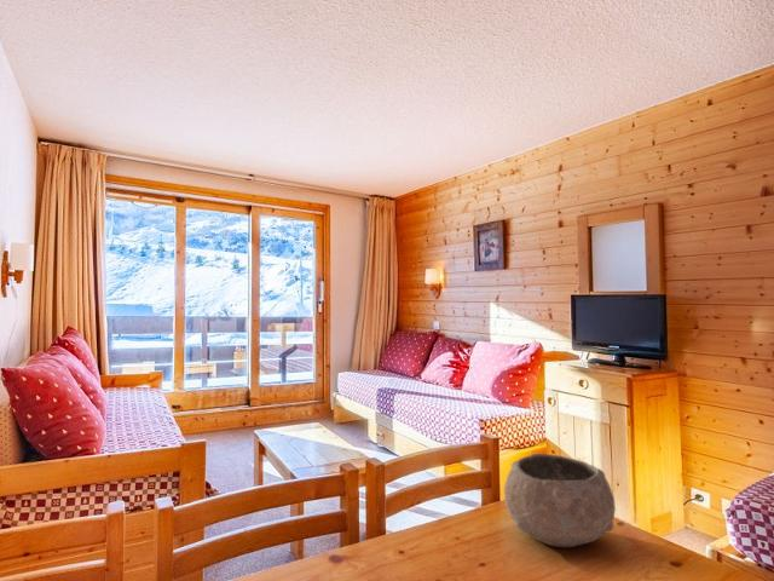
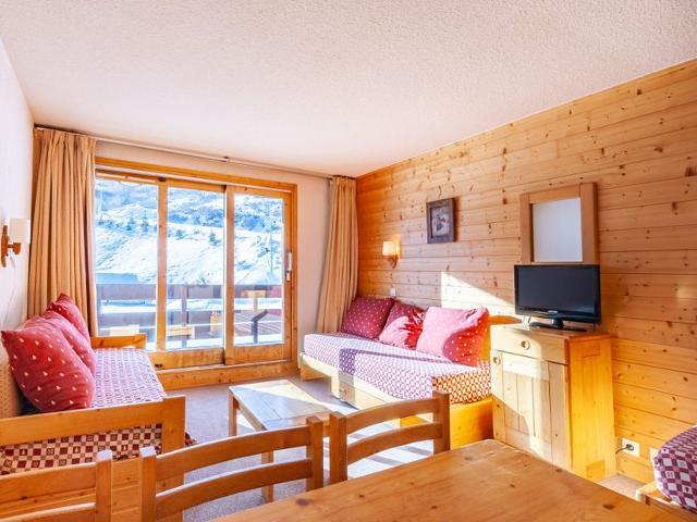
- bowl (556, 499)
